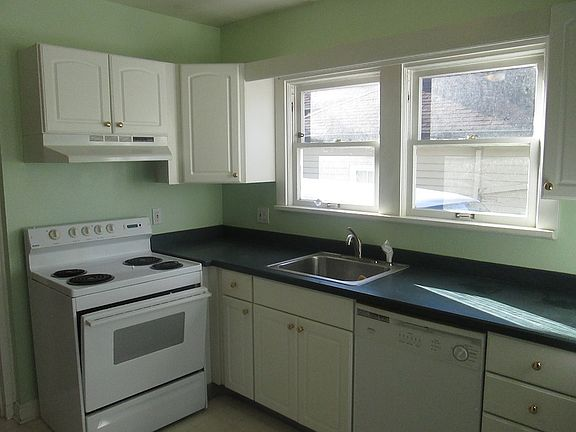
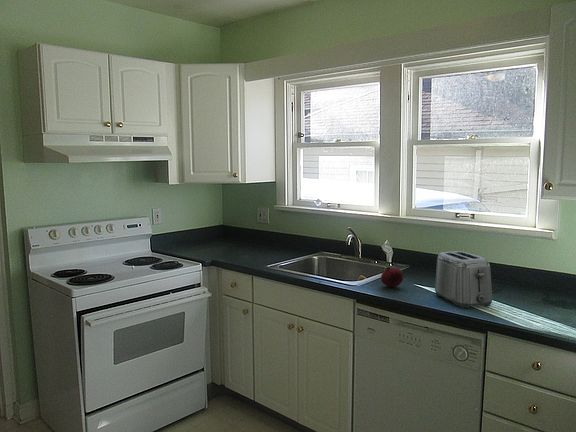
+ fruit (391, 276)
+ toaster (461, 277)
